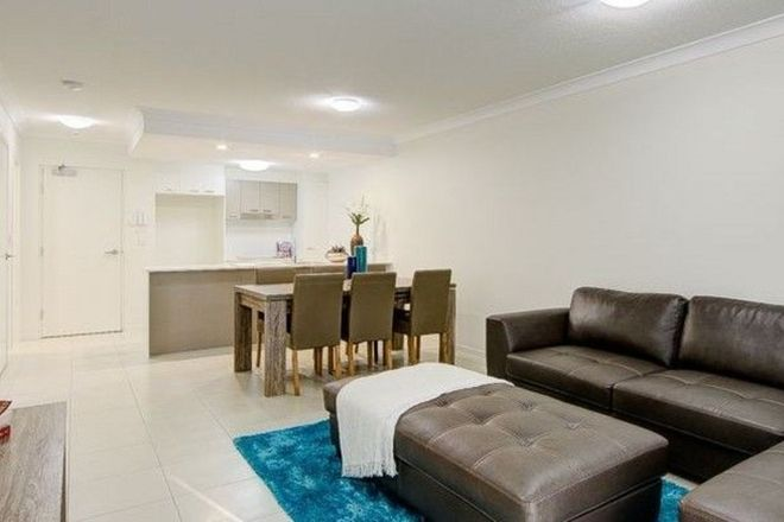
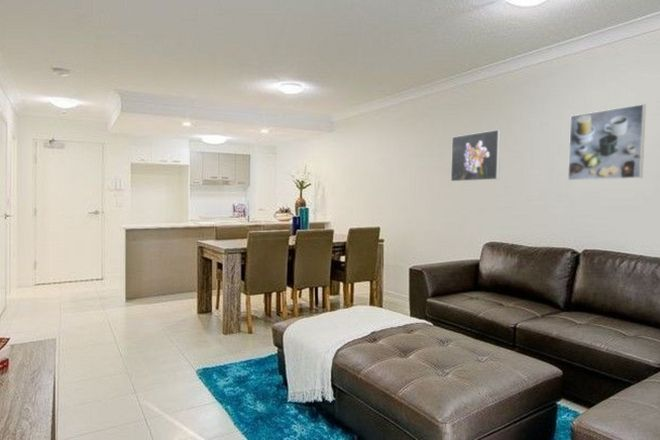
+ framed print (604, 145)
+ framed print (474, 157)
